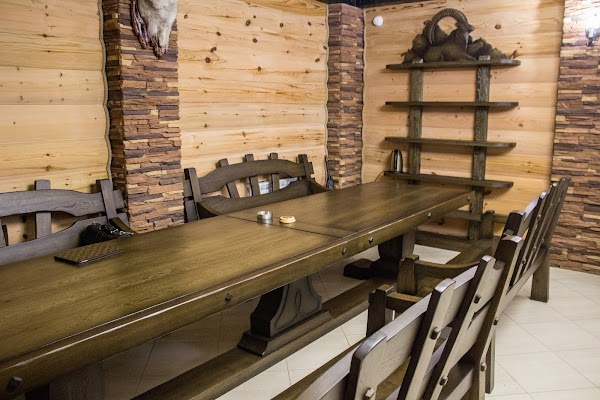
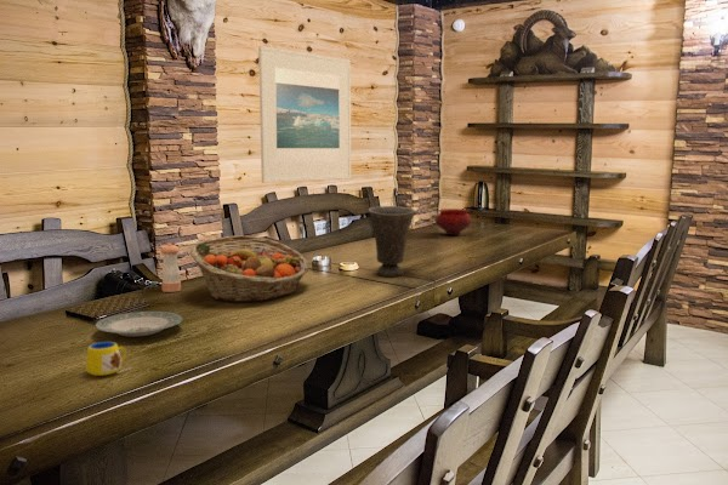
+ vase (391, 241)
+ fruit basket (250, 267)
+ plate (140, 326)
+ bowl (453, 222)
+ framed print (308, 118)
+ mug (107, 356)
+ pepper shaker (170, 267)
